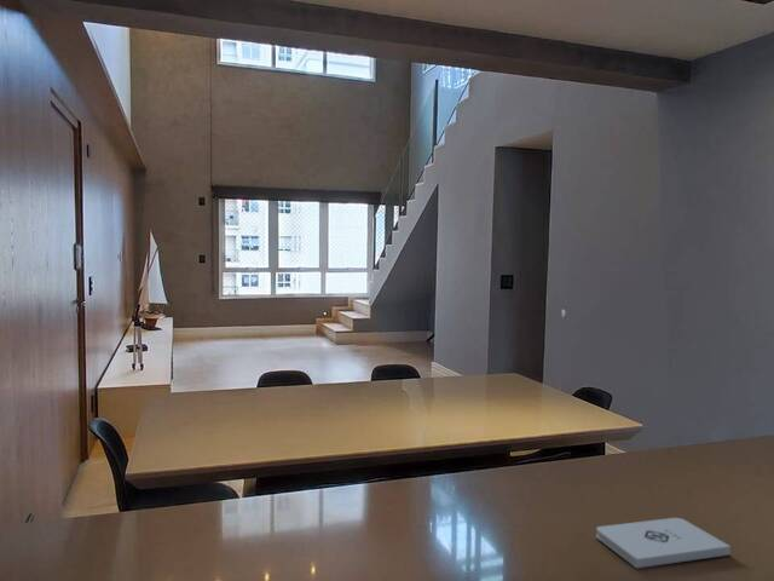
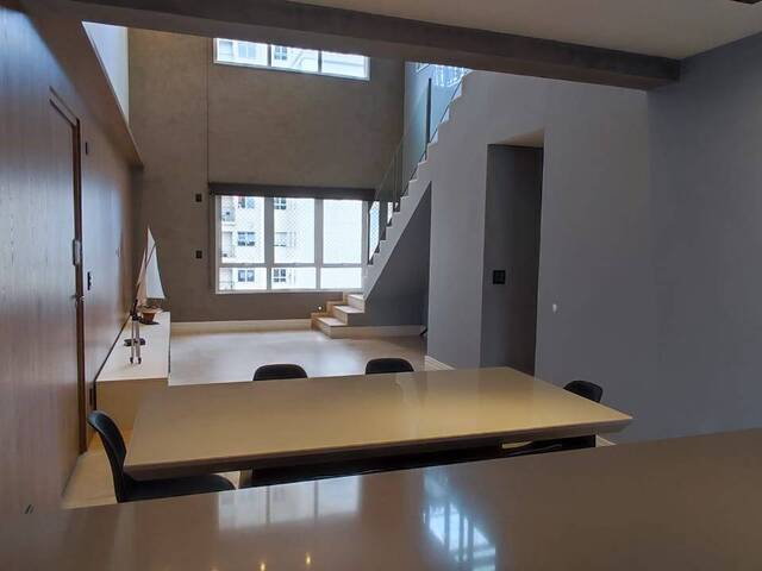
- notepad (659, 540)
